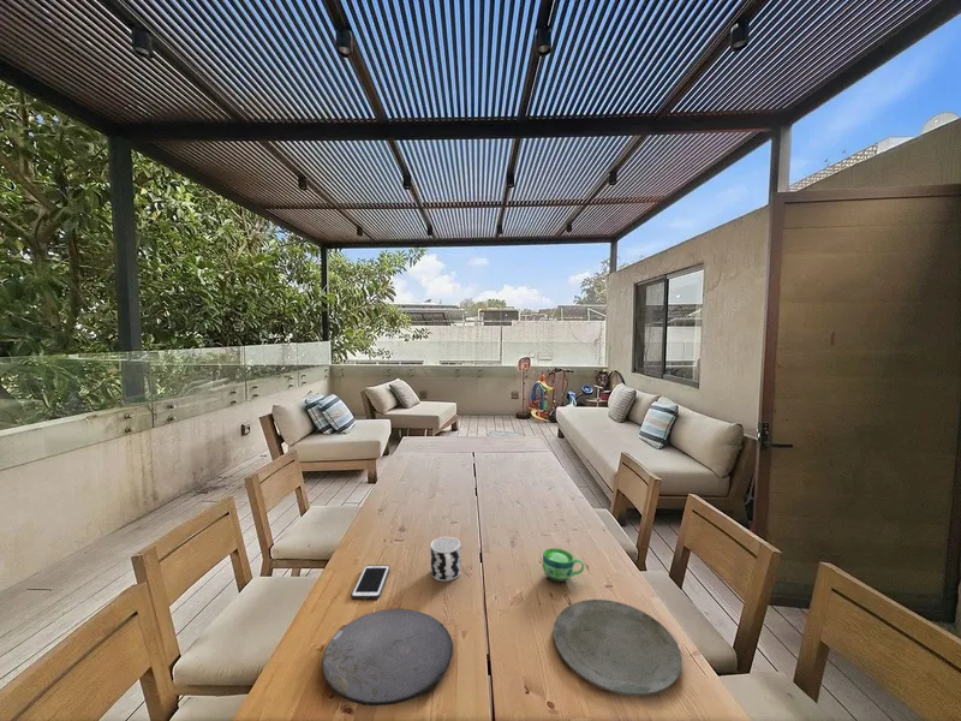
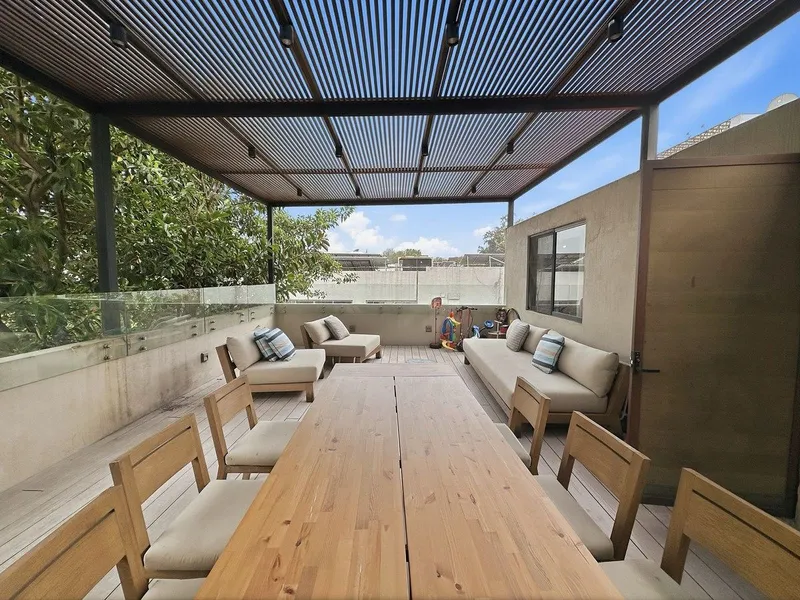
- cup (446, 560)
- cup (562, 565)
- plate (614, 642)
- cell phone (371, 580)
- plate (389, 650)
